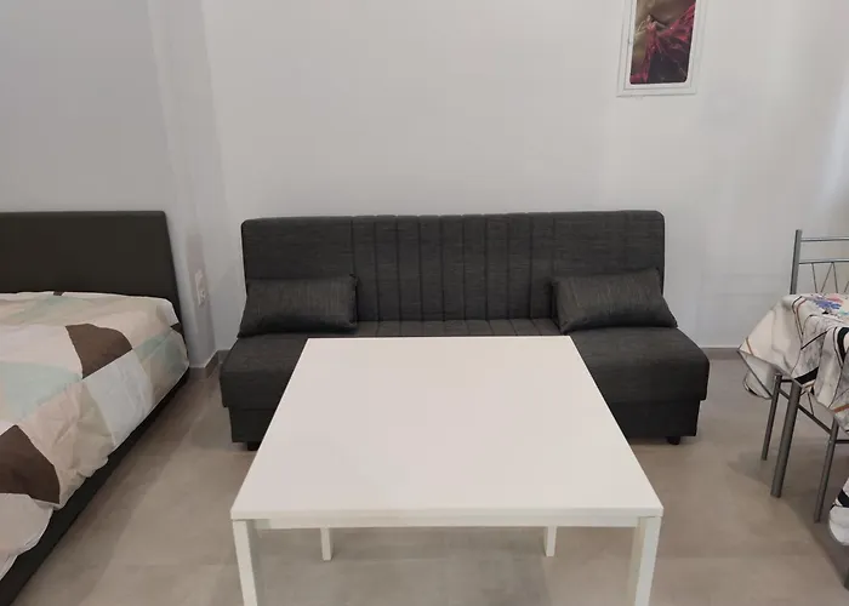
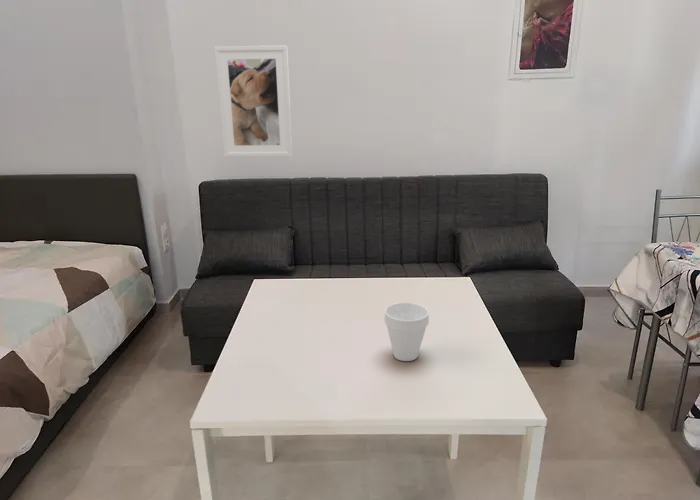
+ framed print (254, 103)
+ cup (406, 333)
